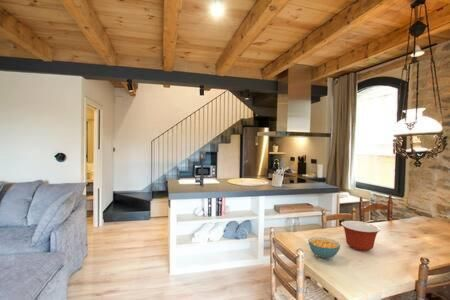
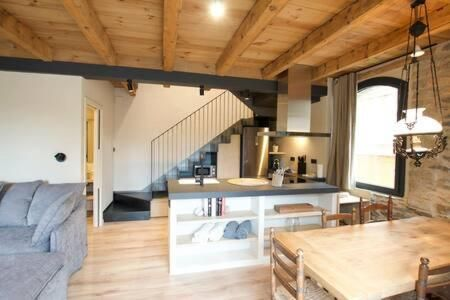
- mixing bowl (359, 236)
- cereal bowl (323, 249)
